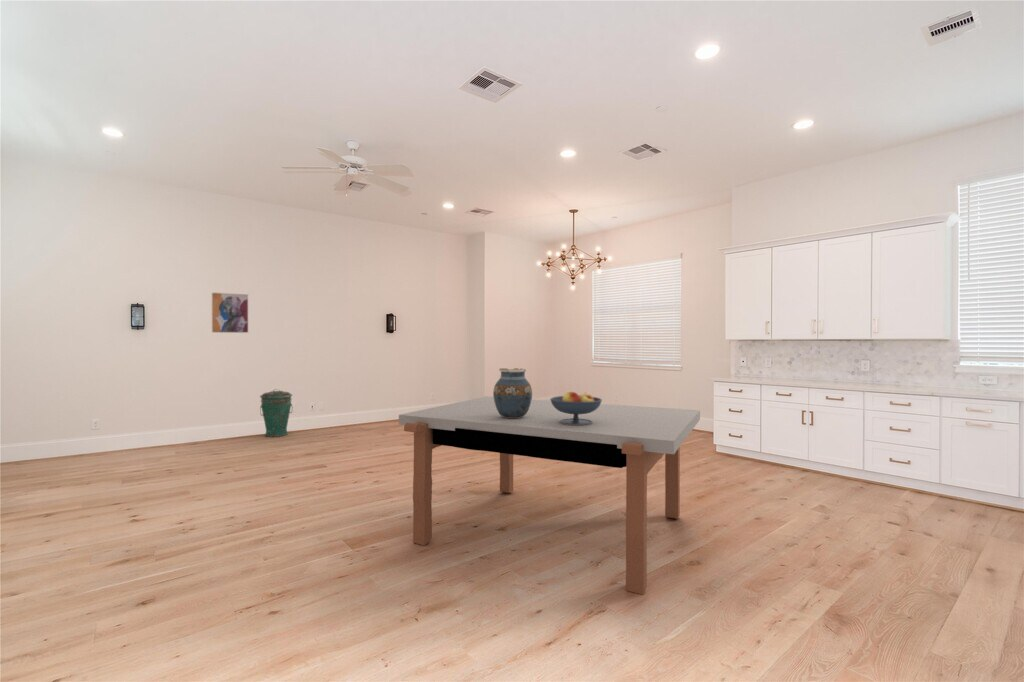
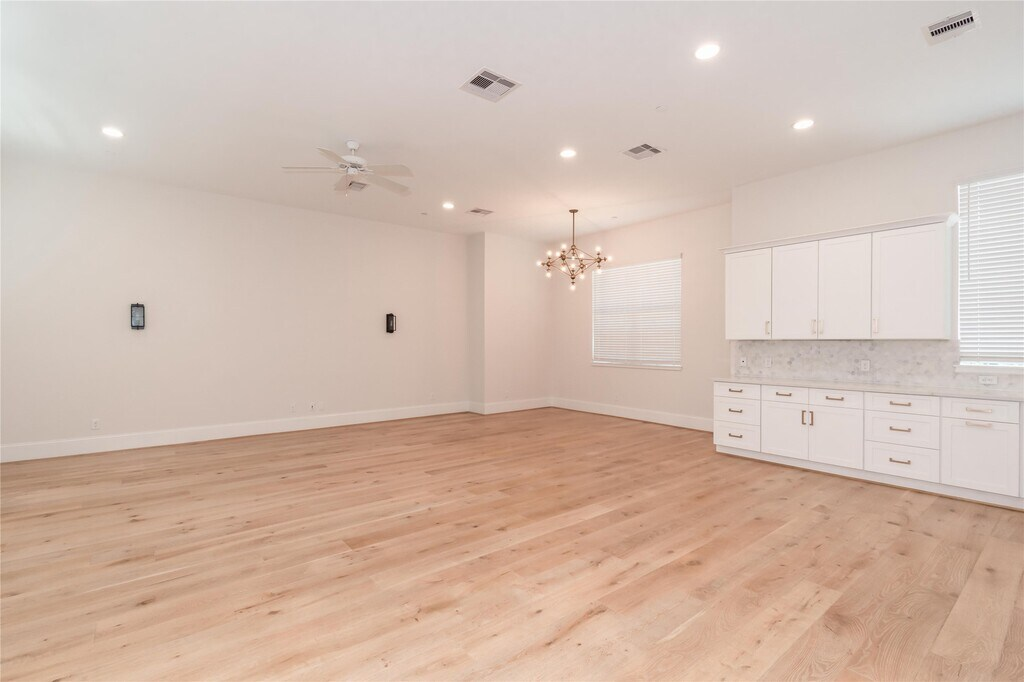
- dining table (558, 460)
- fruit bowl (575, 406)
- trash can (276, 412)
- vase (512, 392)
- wall art (230, 313)
